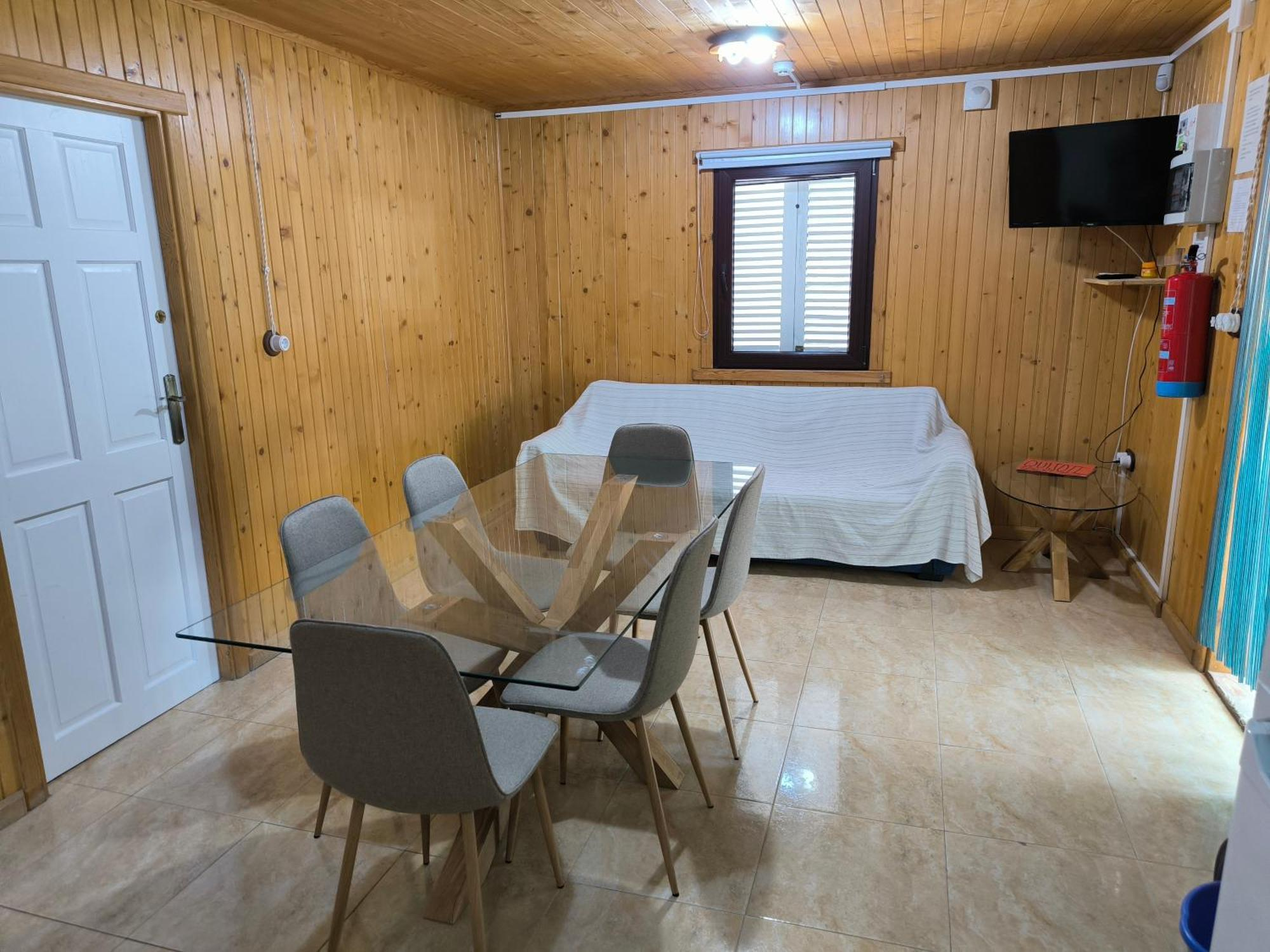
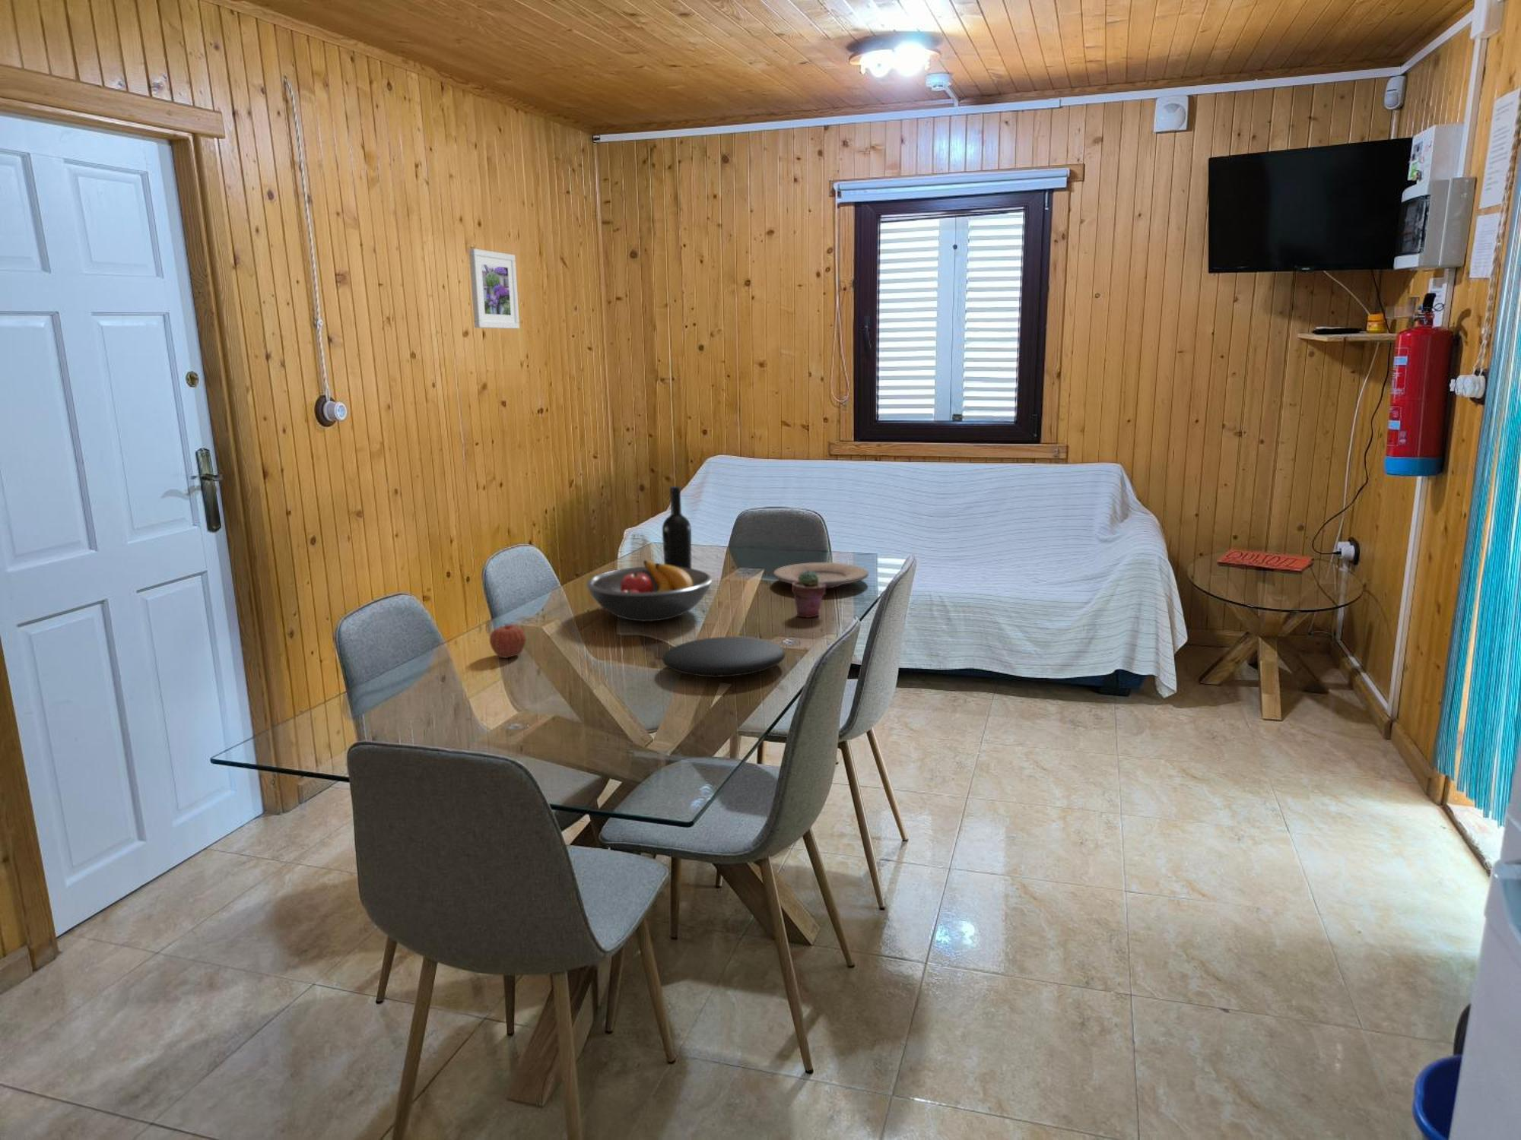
+ potted succulent (808, 593)
+ plate (820, 577)
+ plate (725, 656)
+ apple (508, 639)
+ wine bottle (677, 538)
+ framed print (495, 290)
+ fruit bowl (649, 592)
